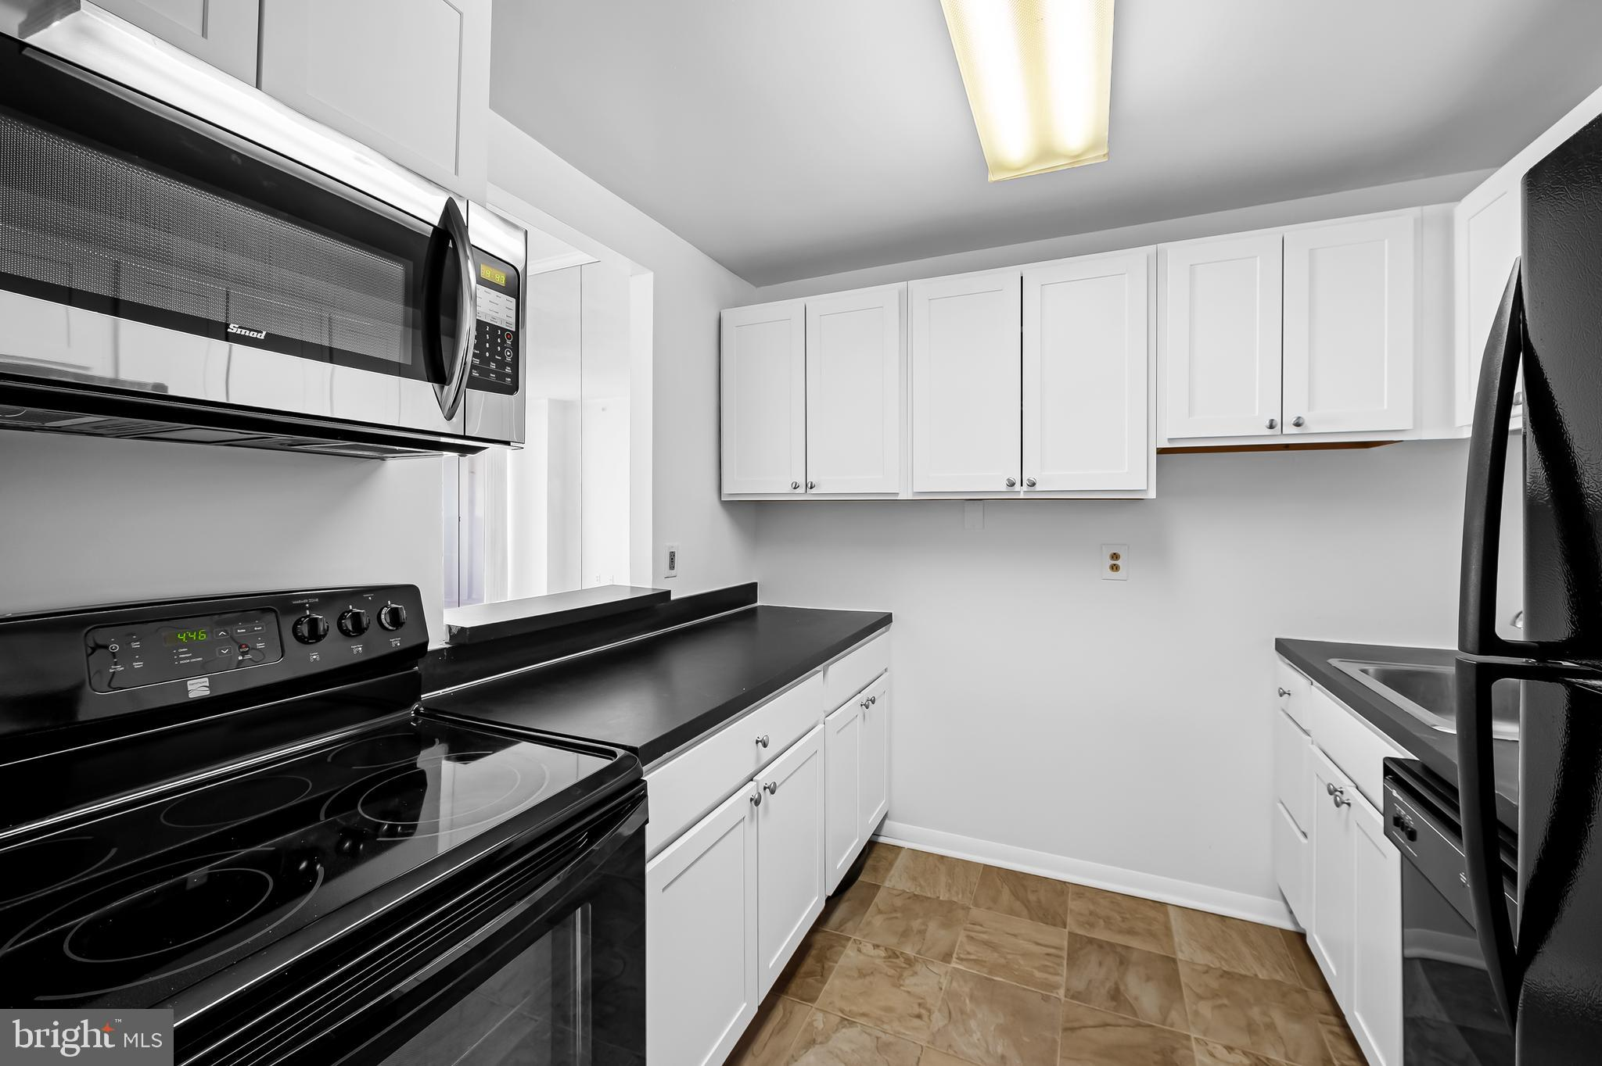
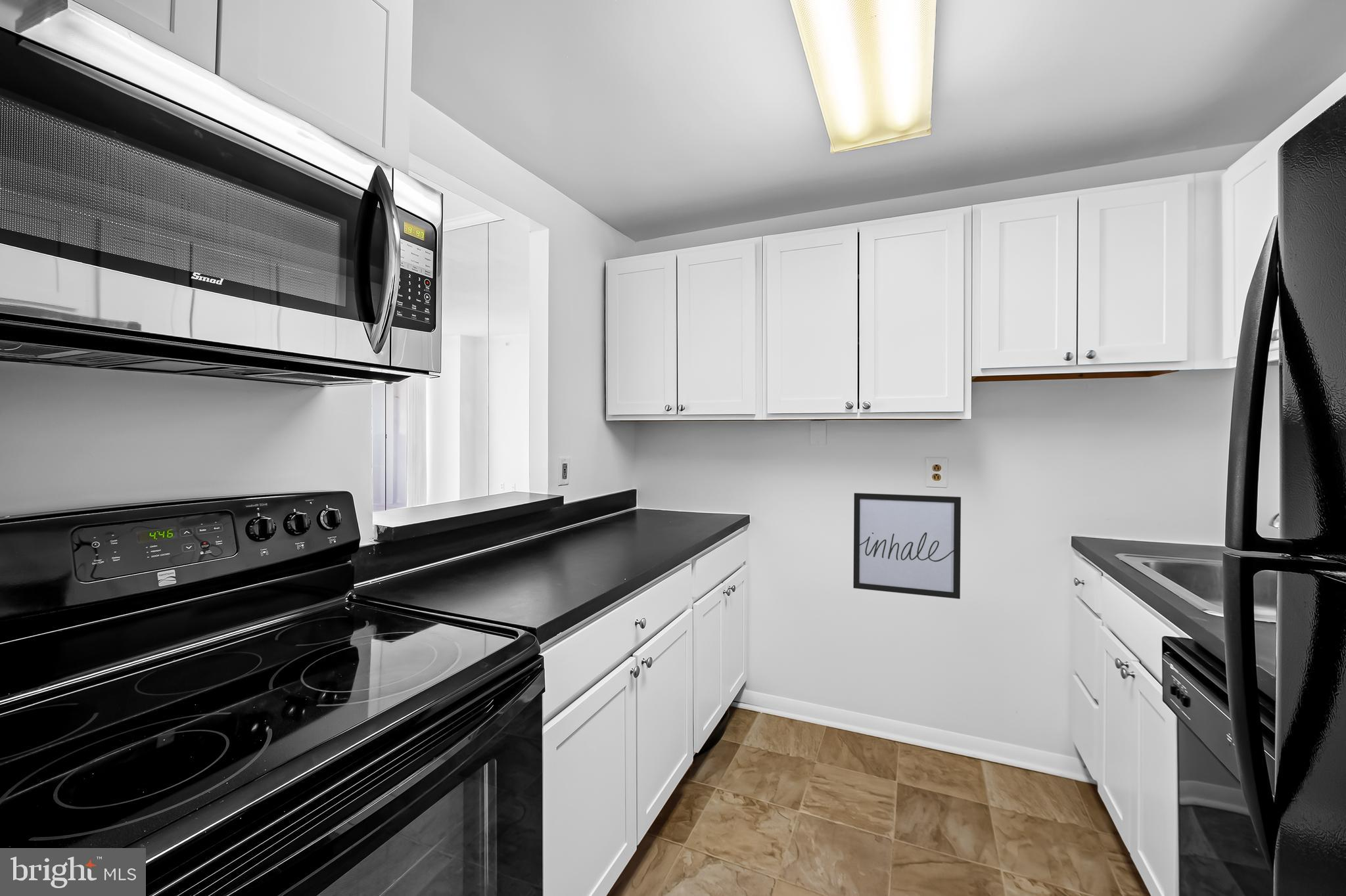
+ wall art (905, 544)
